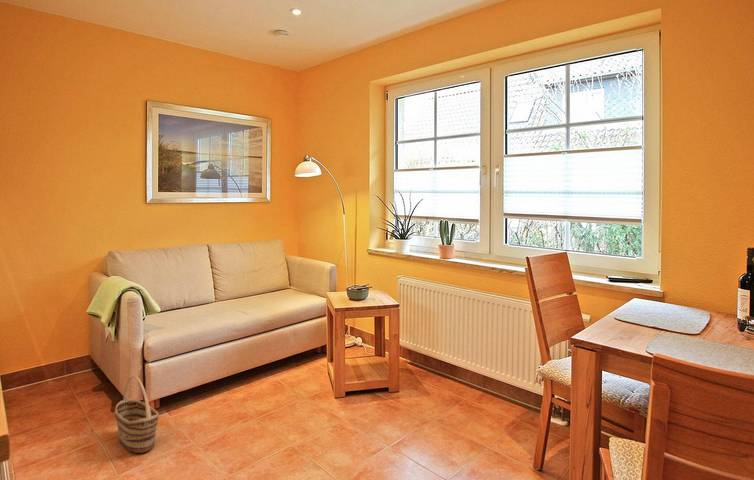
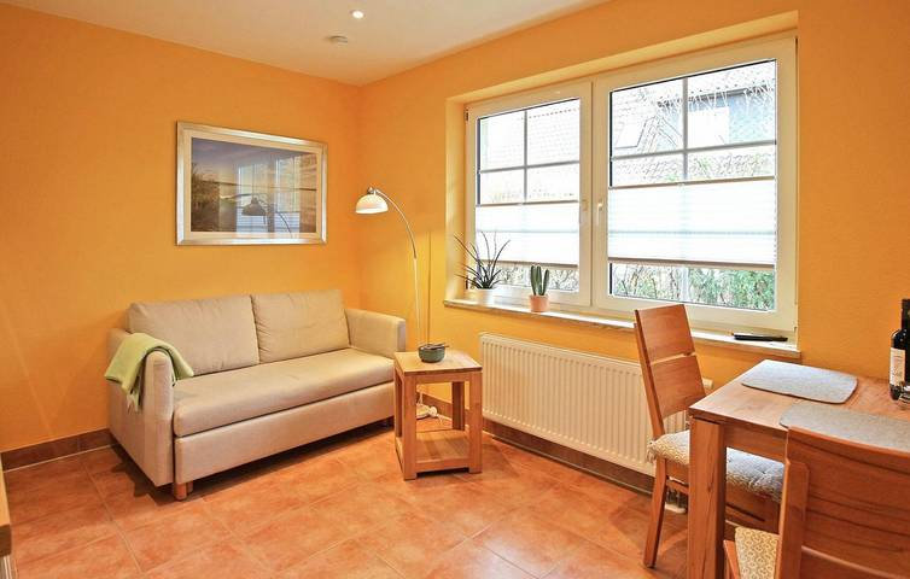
- basket (136, 409)
